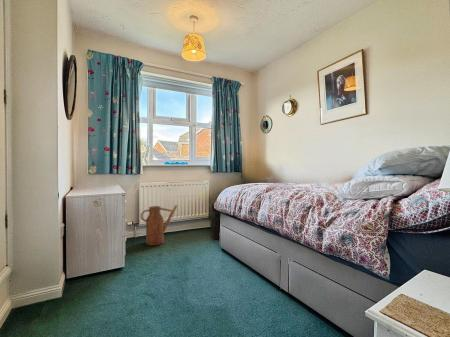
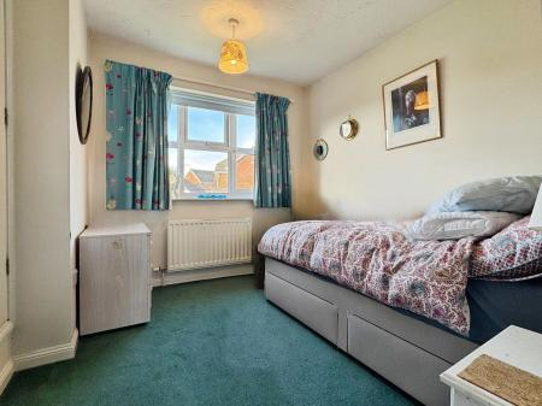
- watering can (159, 223)
